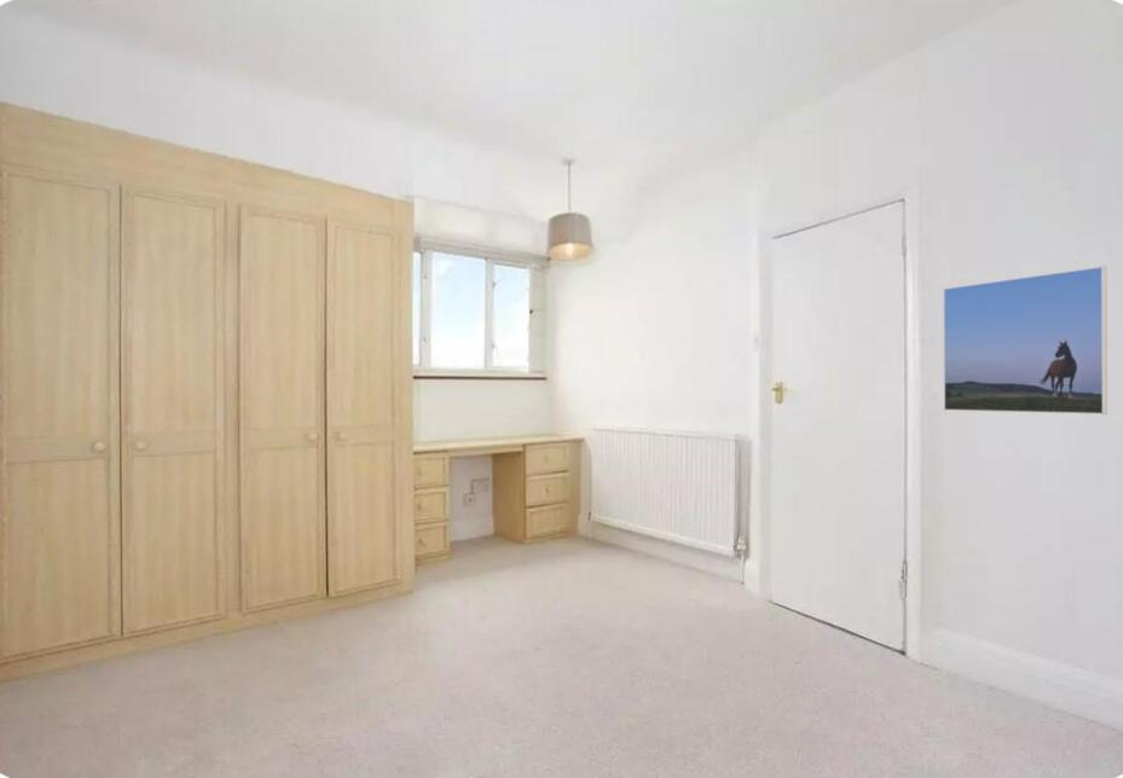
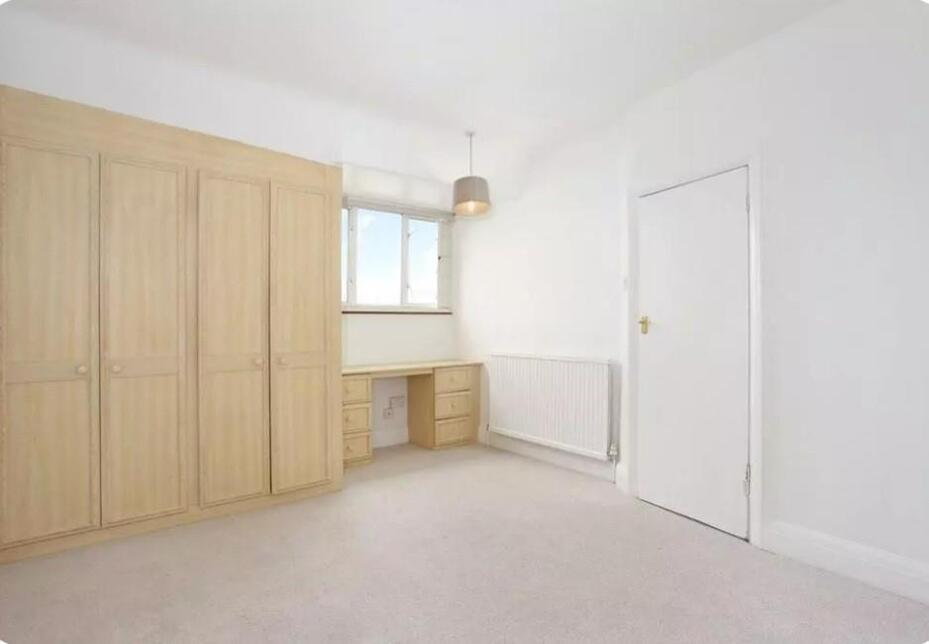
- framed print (1017, 344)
